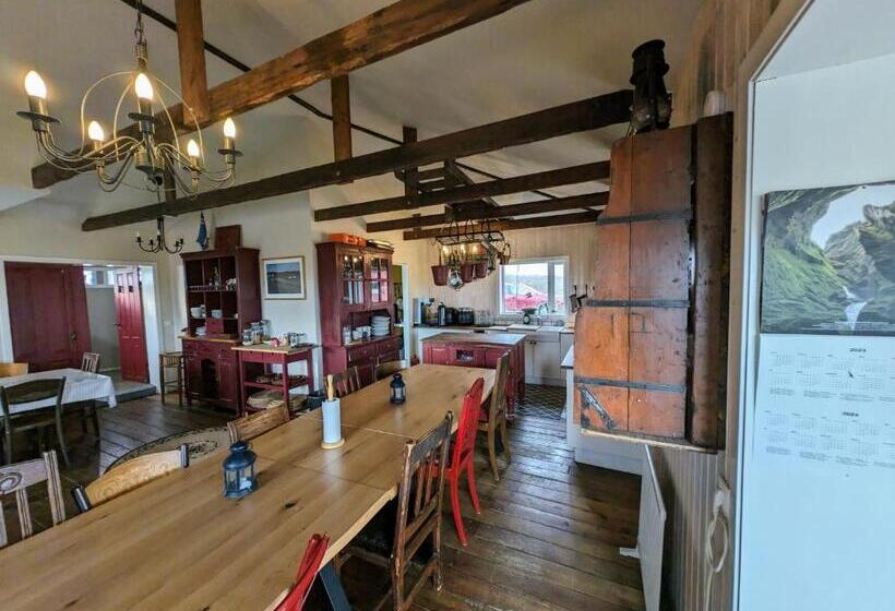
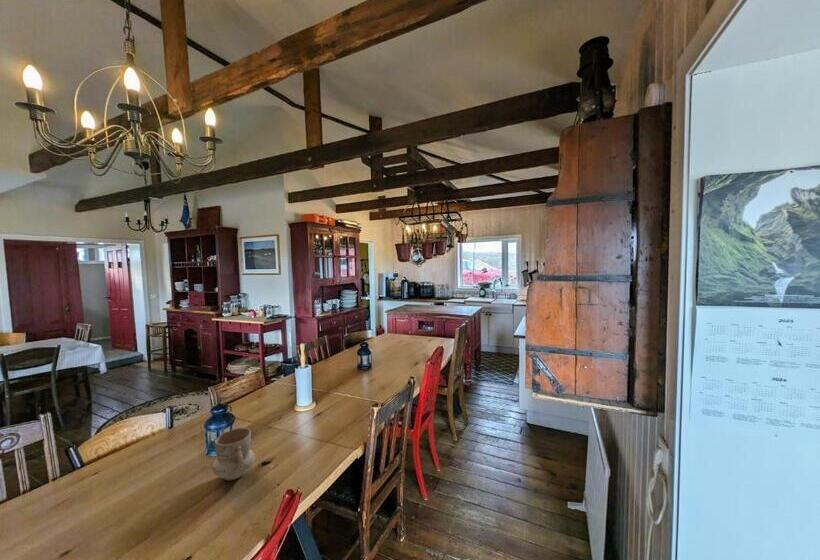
+ mug (233, 455)
